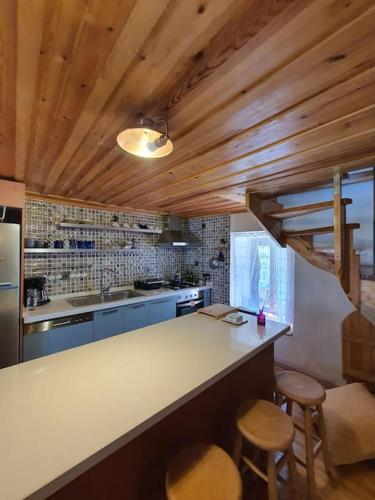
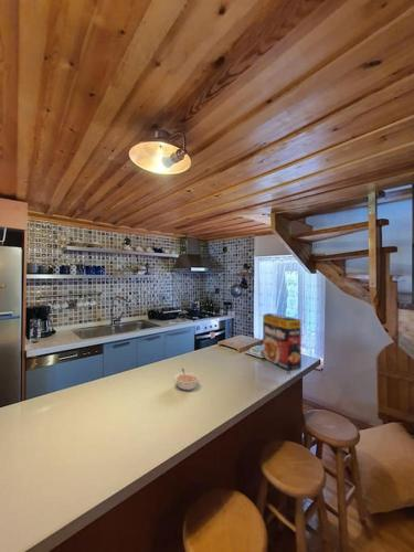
+ legume (185, 380)
+ cereal box (280, 339)
